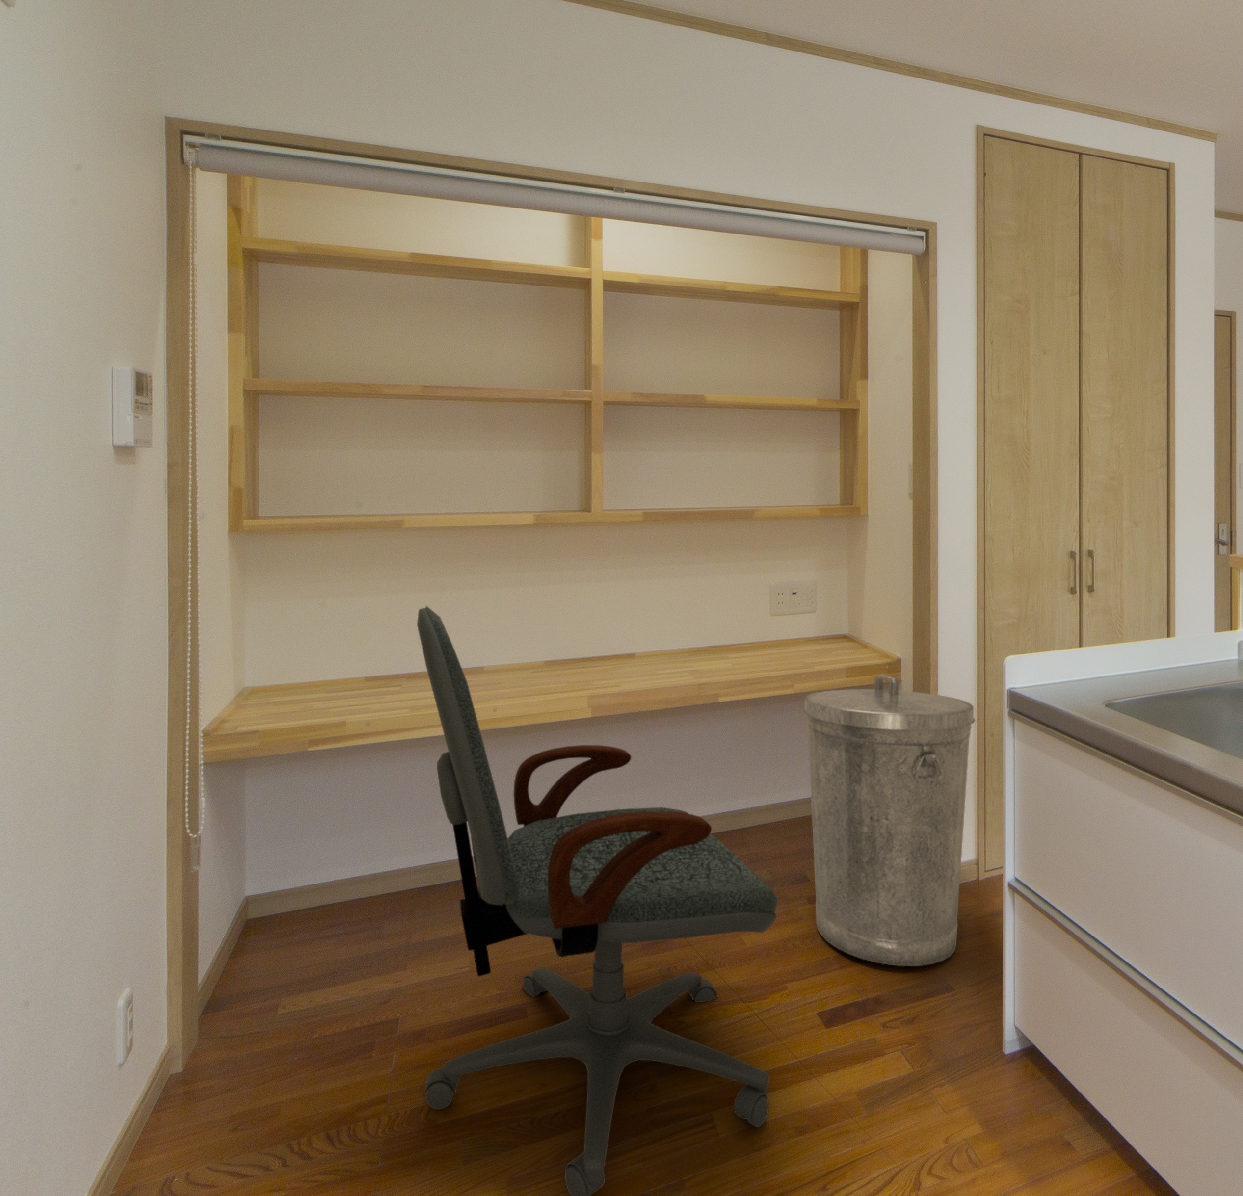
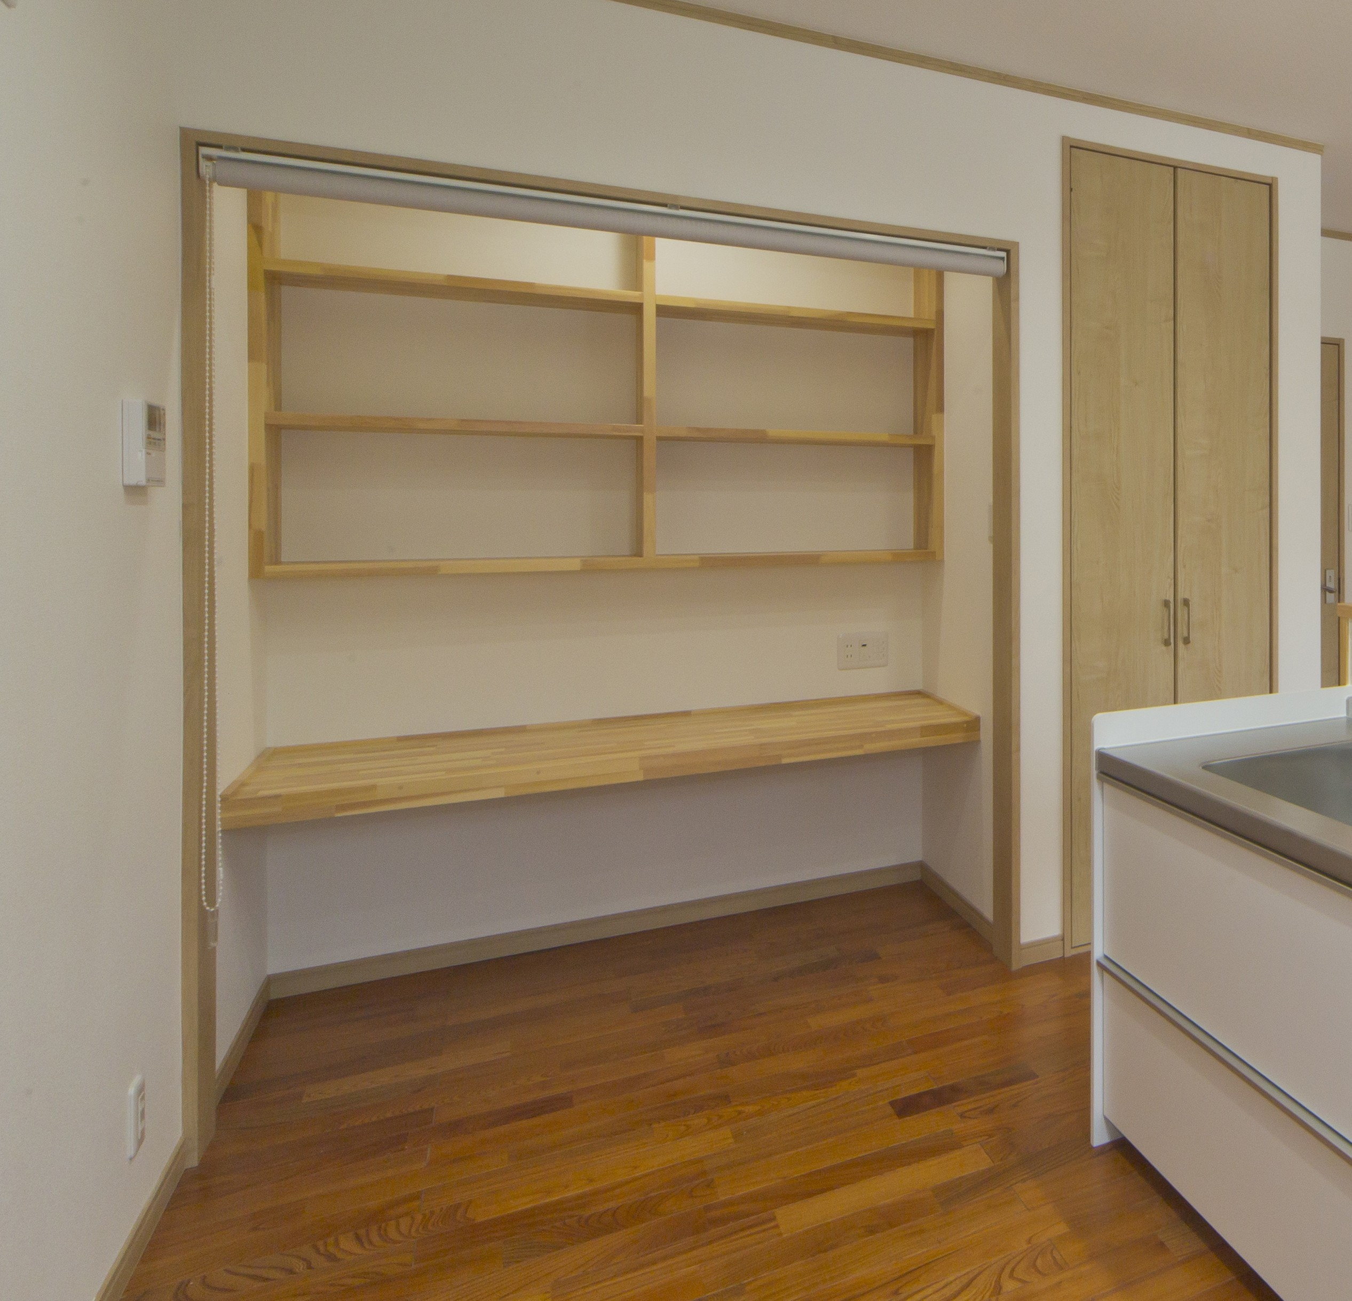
- office chair (606, 840)
- trash can (885, 804)
